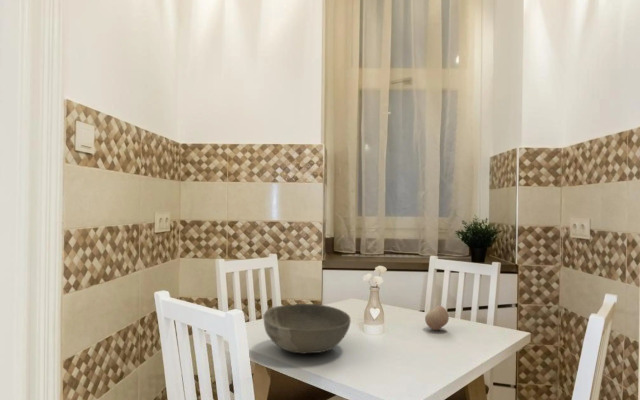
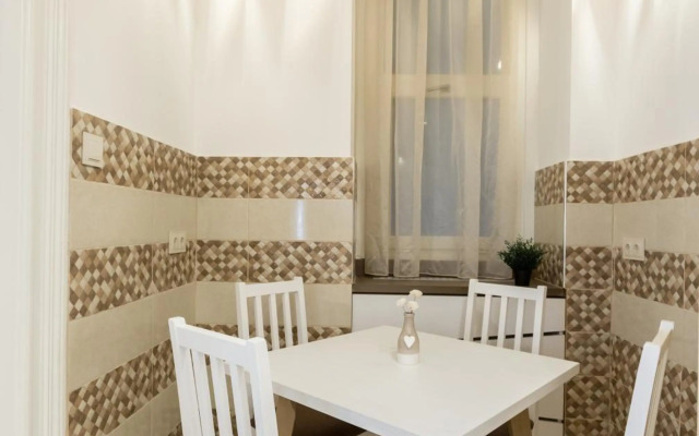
- bowl (306, 330)
- fruit (436, 317)
